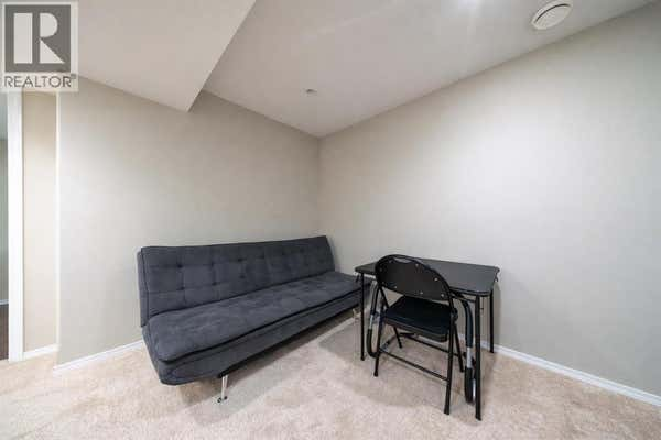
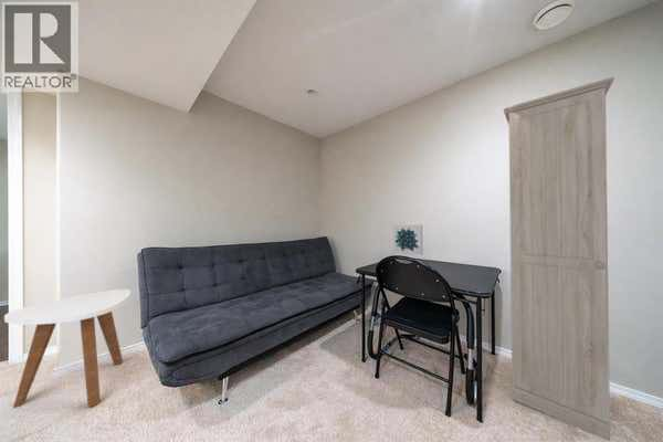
+ wall art (407, 239)
+ side table (83, 348)
+ cabinet (552, 252)
